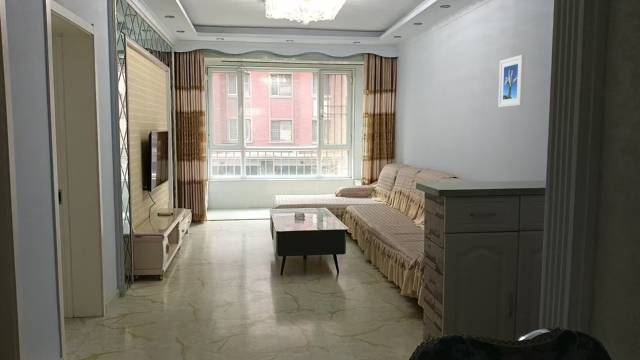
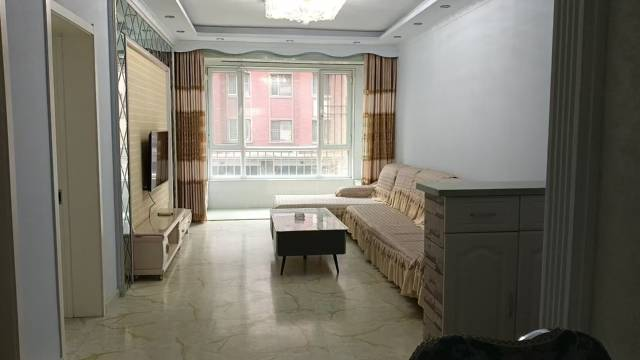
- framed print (510, 82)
